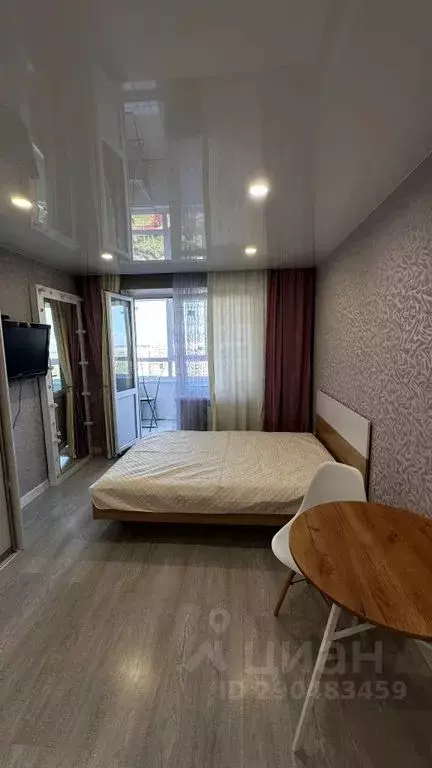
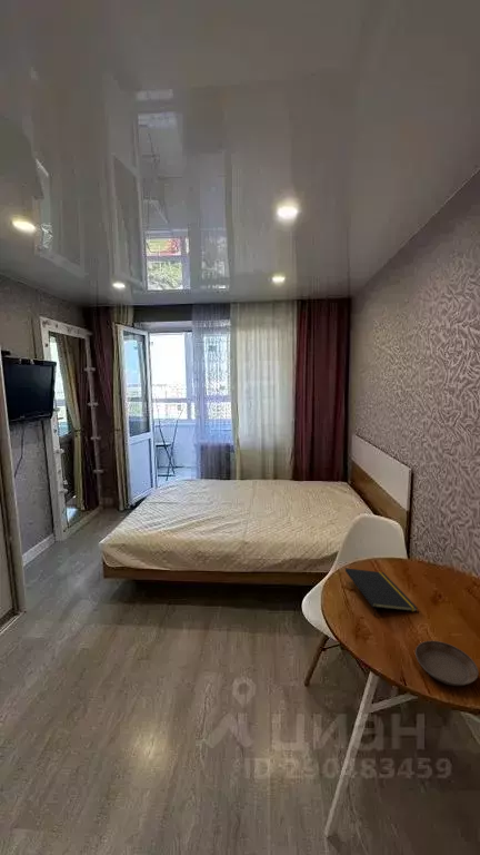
+ notepad (378, 588)
+ saucer (444, 665)
